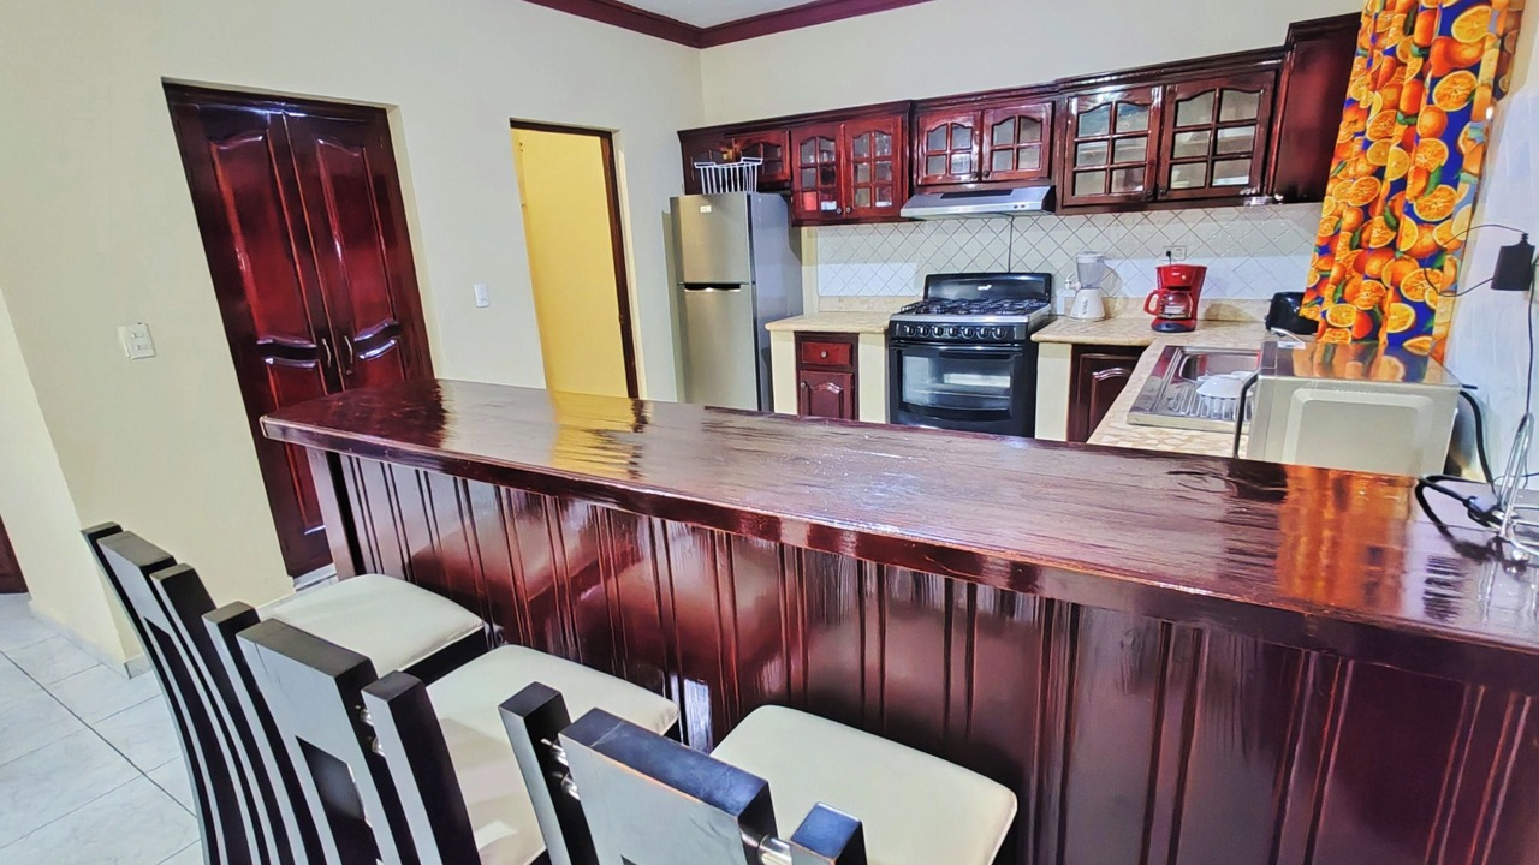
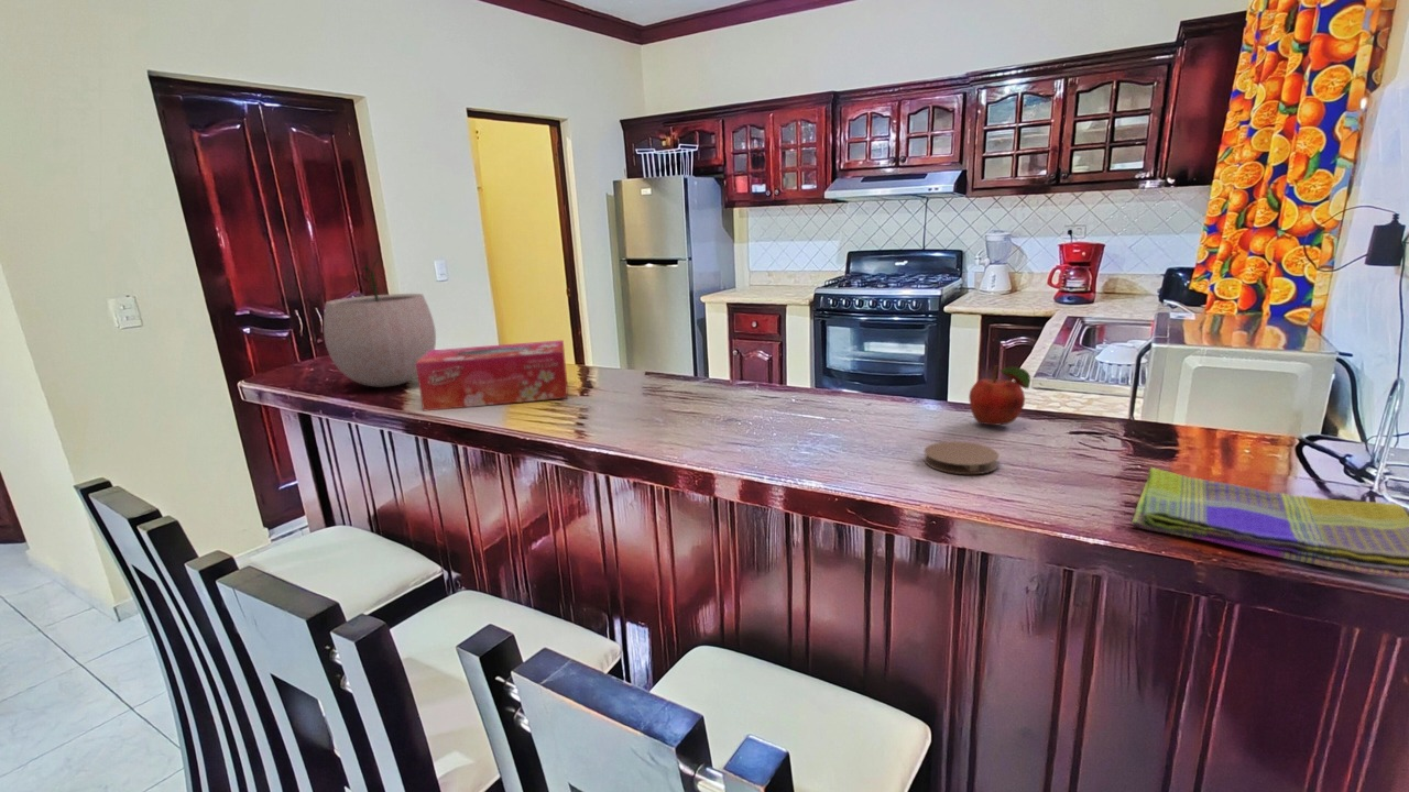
+ dish towel (1271, 515)
+ plant pot (380, 322)
+ fruit (1000, 395)
+ coaster (960, 457)
+ tissue box (496, 373)
